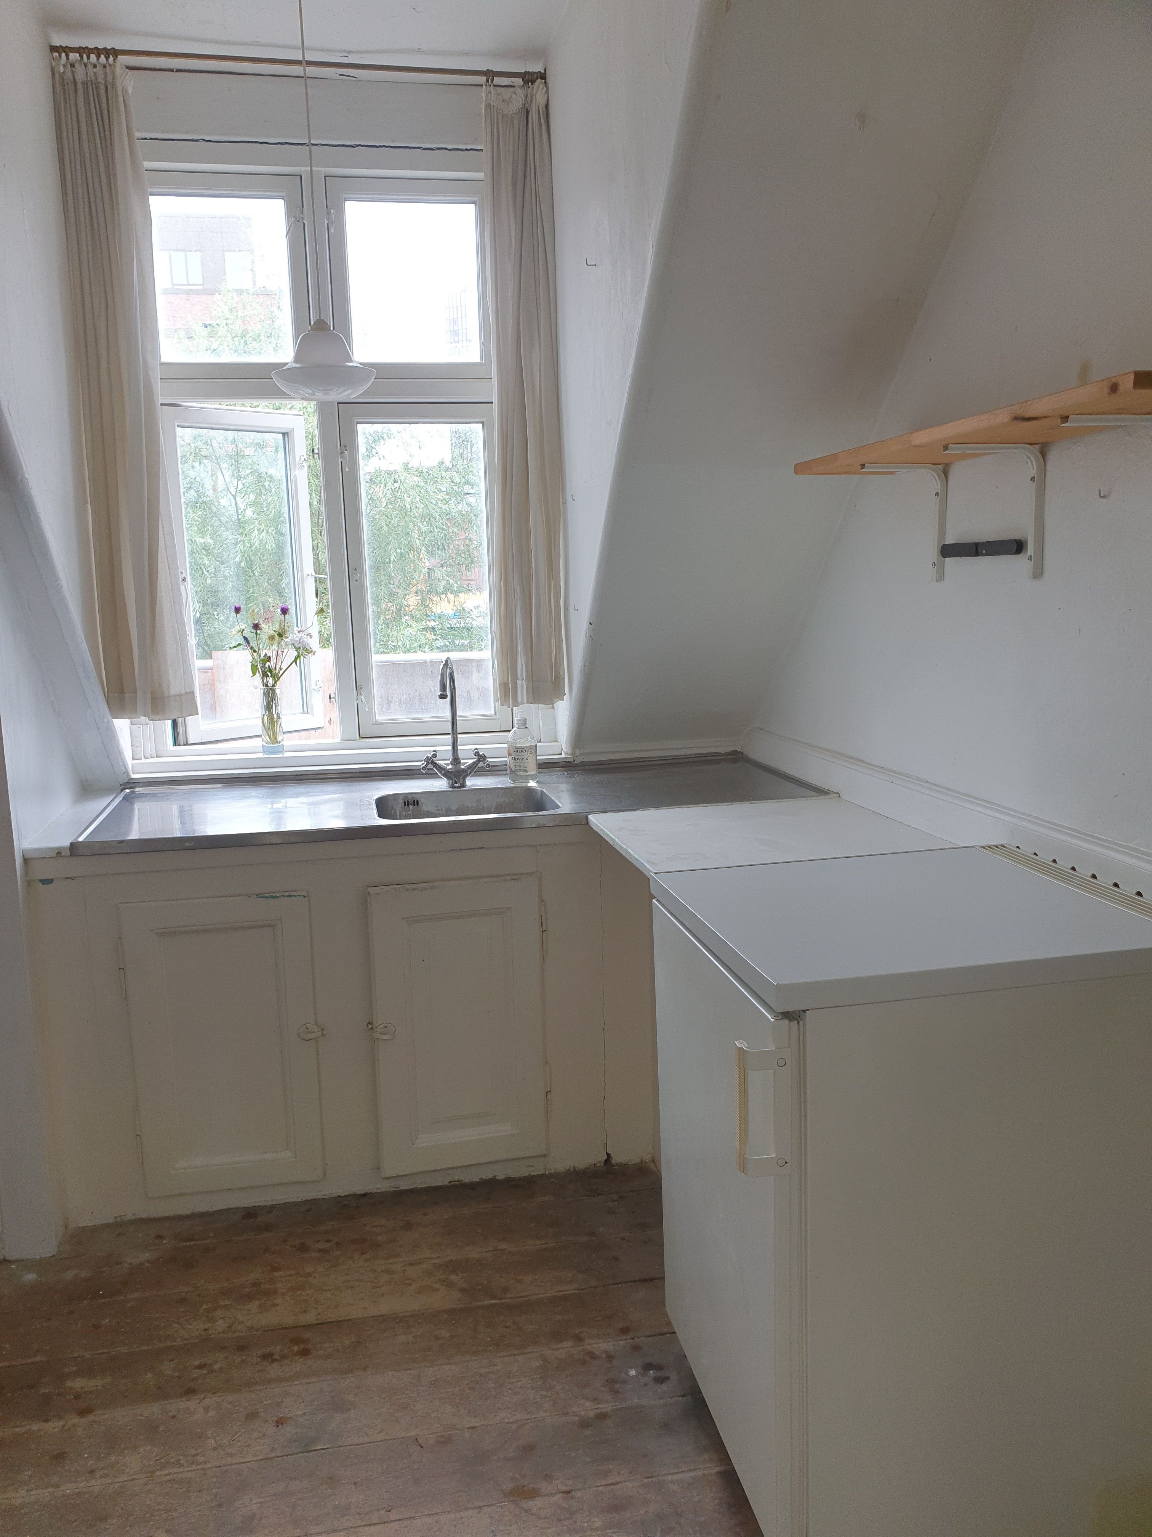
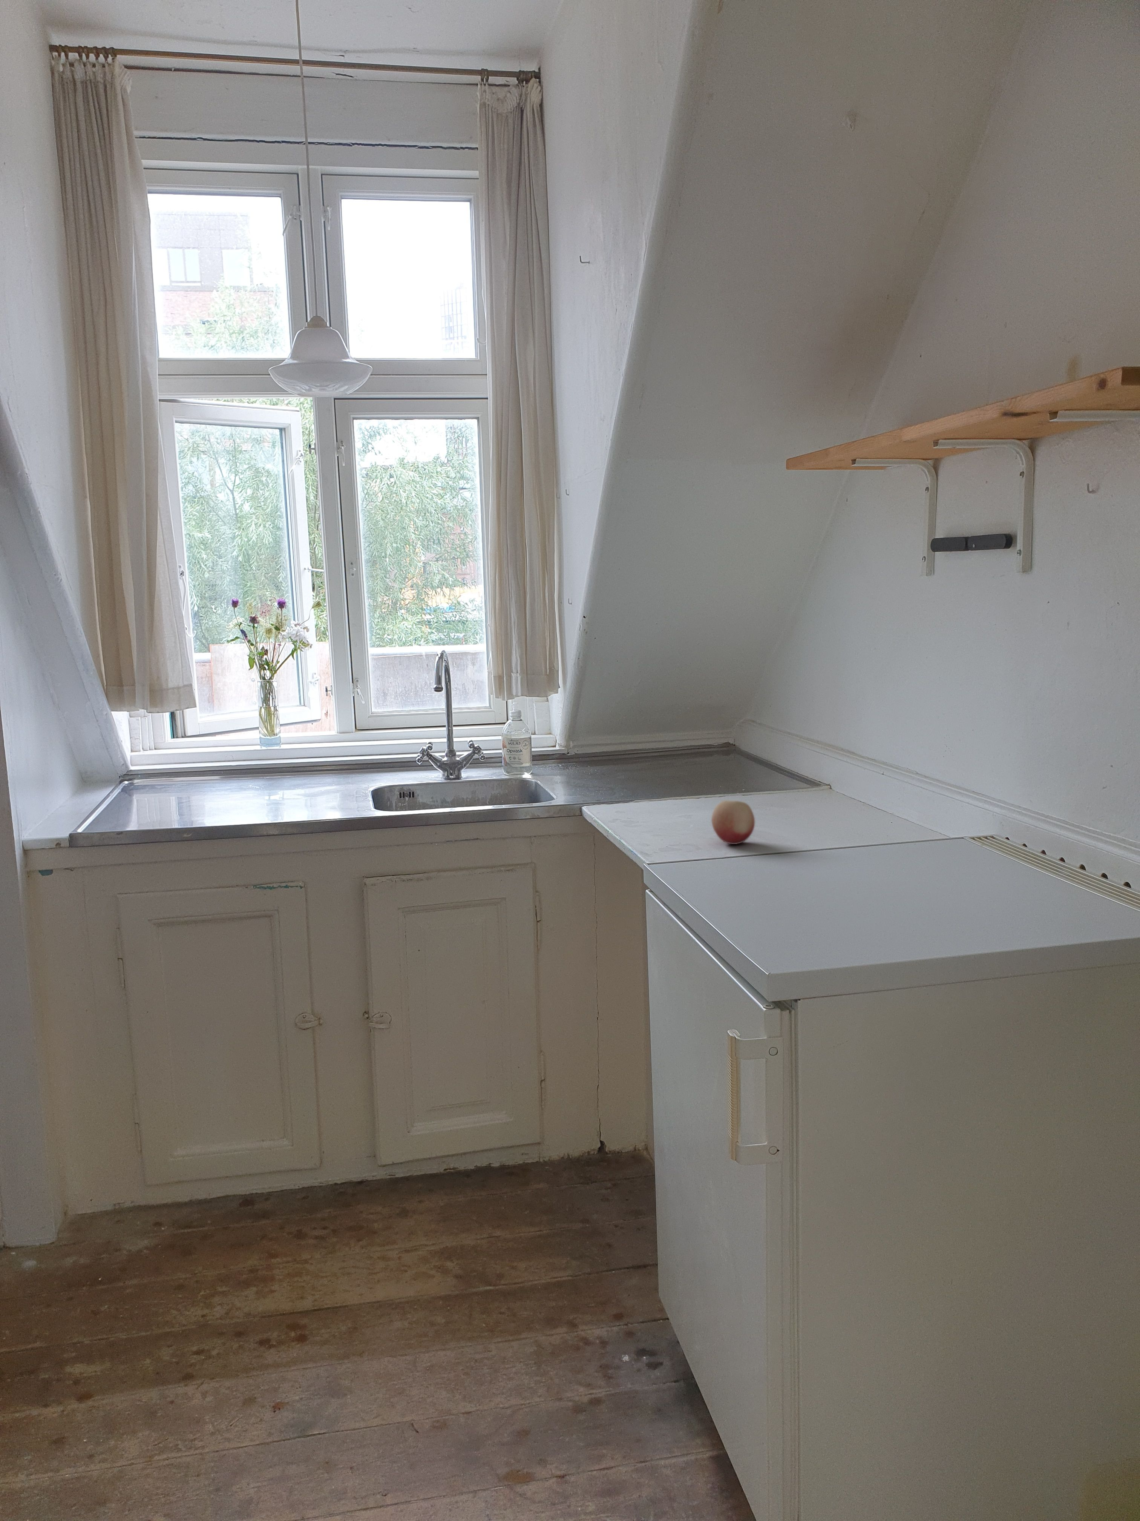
+ fruit (733, 820)
